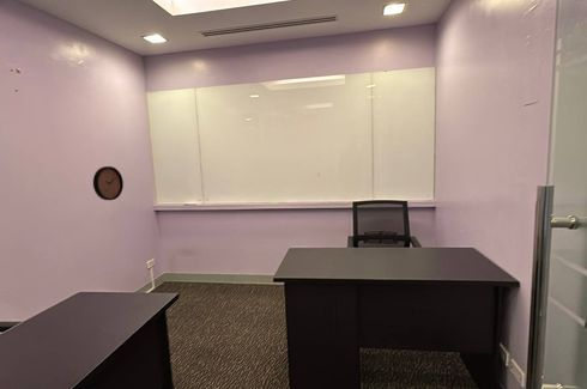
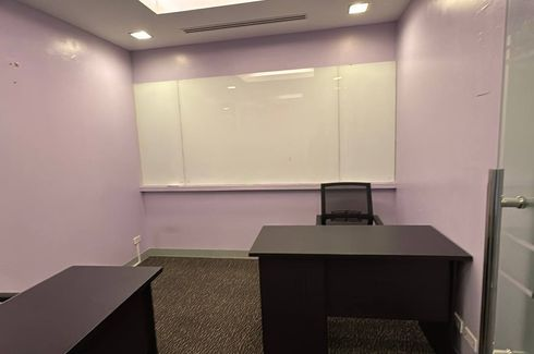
- clock (108, 183)
